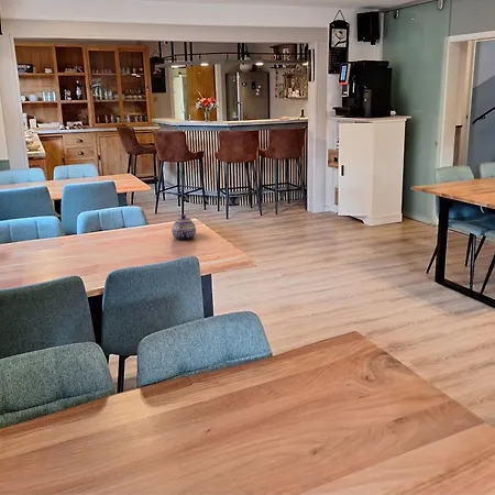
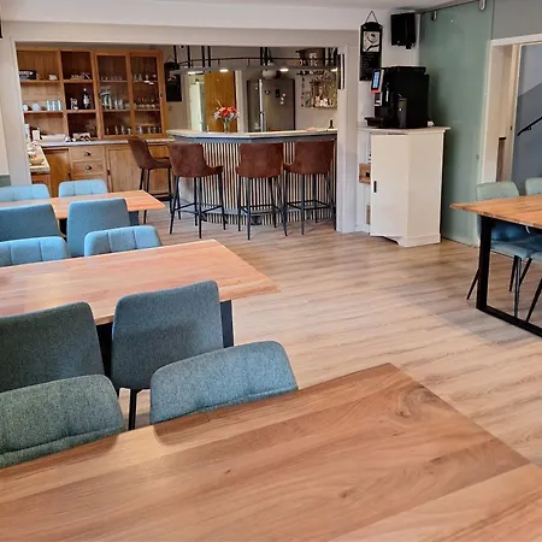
- teapot (183, 226)
